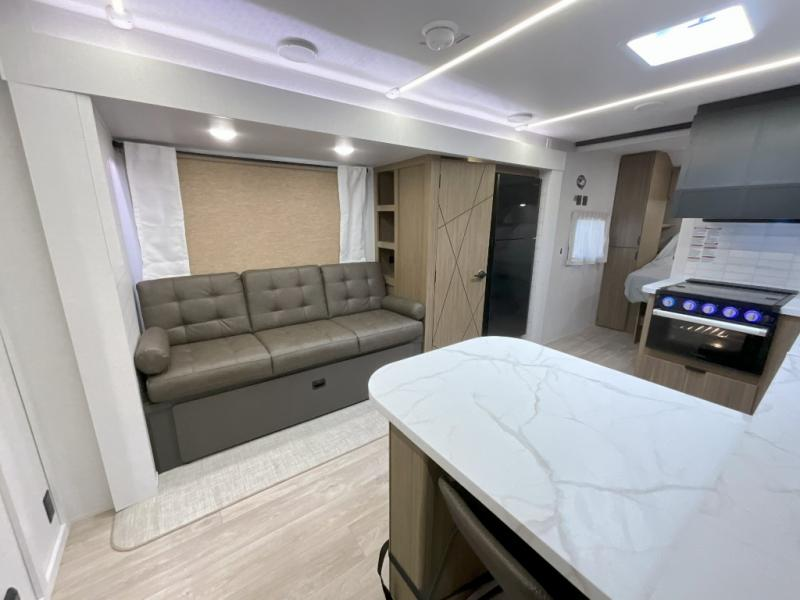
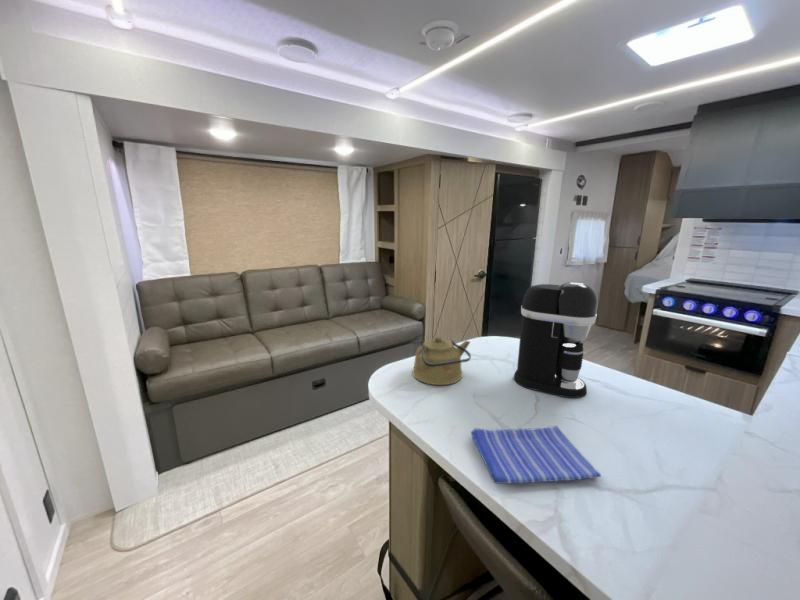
+ kettle (443, 354)
+ coffee maker (554, 334)
+ dish towel (529, 451)
